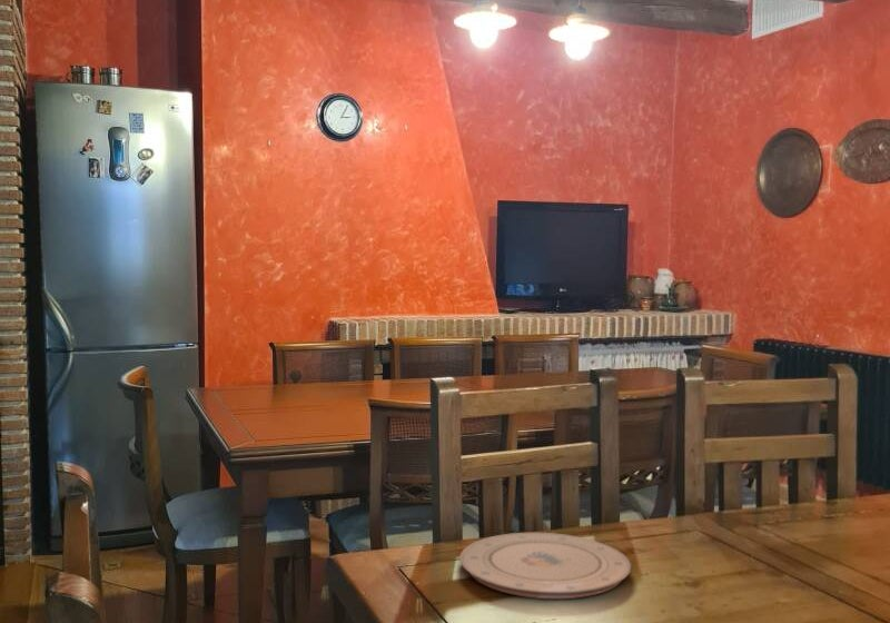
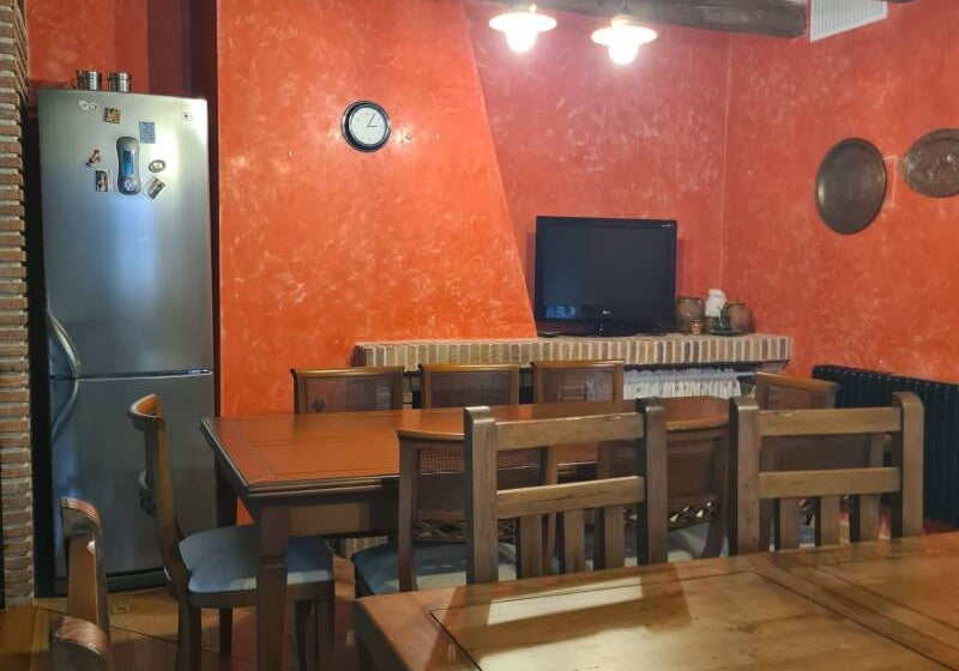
- plate (544, 563)
